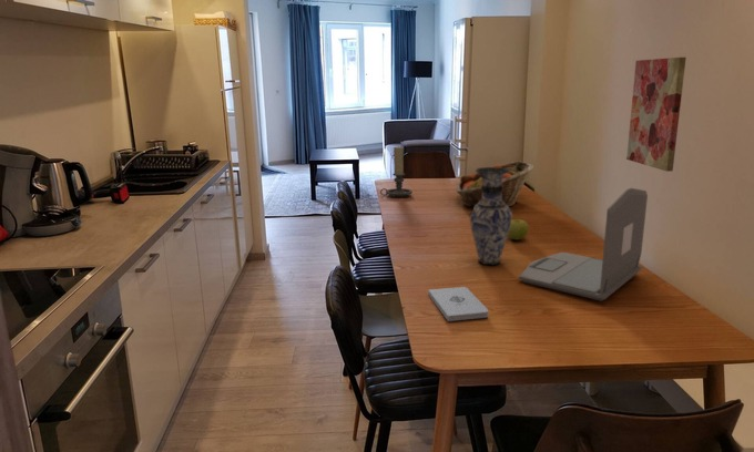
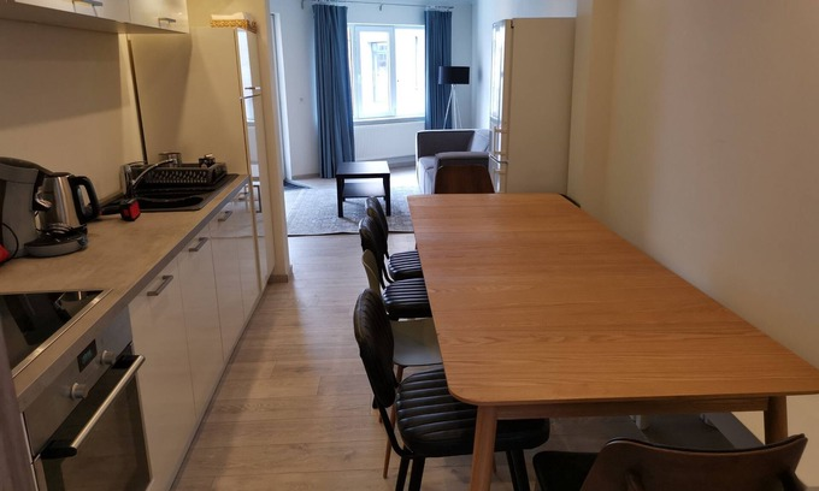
- candle holder (396, 171)
- laptop (572, 254)
- fruit basket (502, 183)
- wall art (653, 113)
- apple (516, 229)
- vase (490, 216)
- notepad (457, 302)
